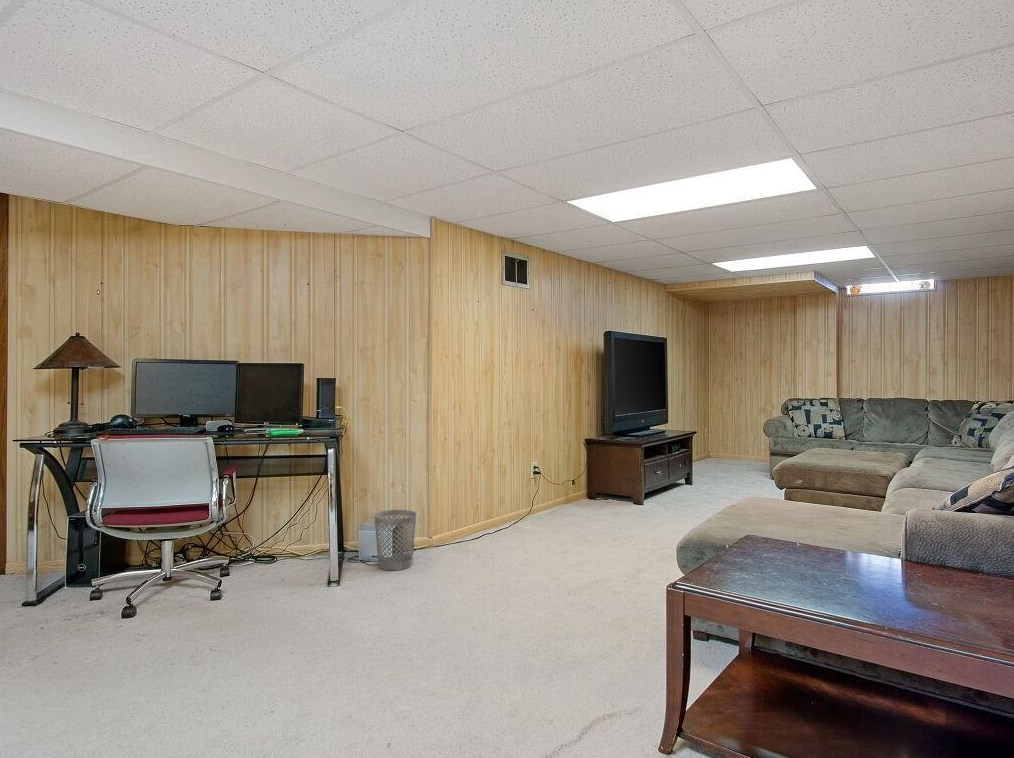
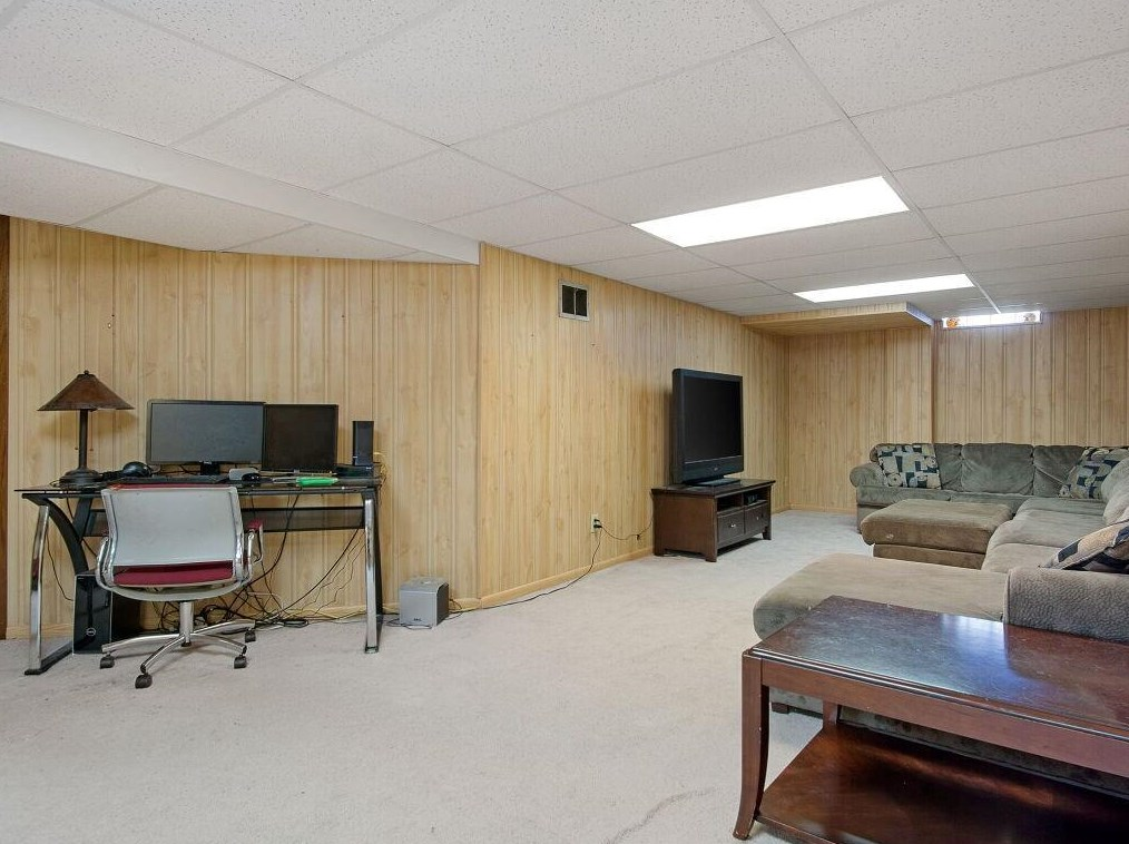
- wastebasket (395, 540)
